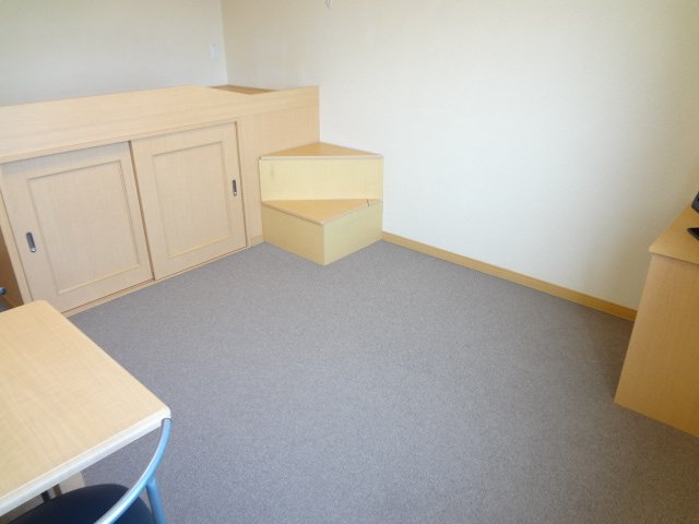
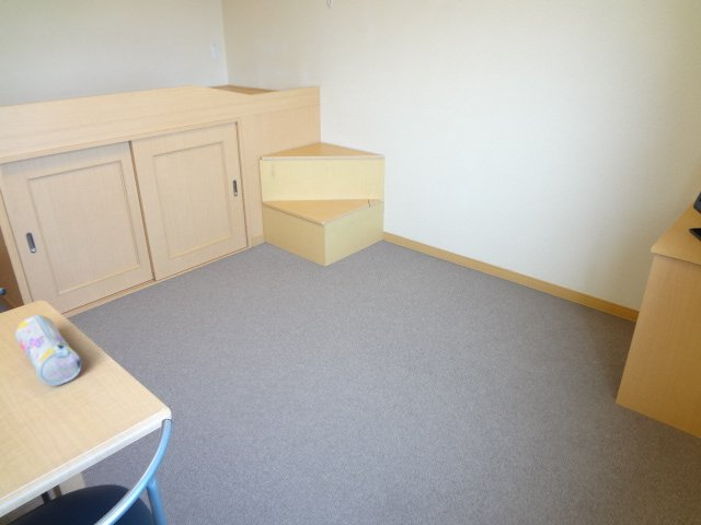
+ pencil case (46, 348)
